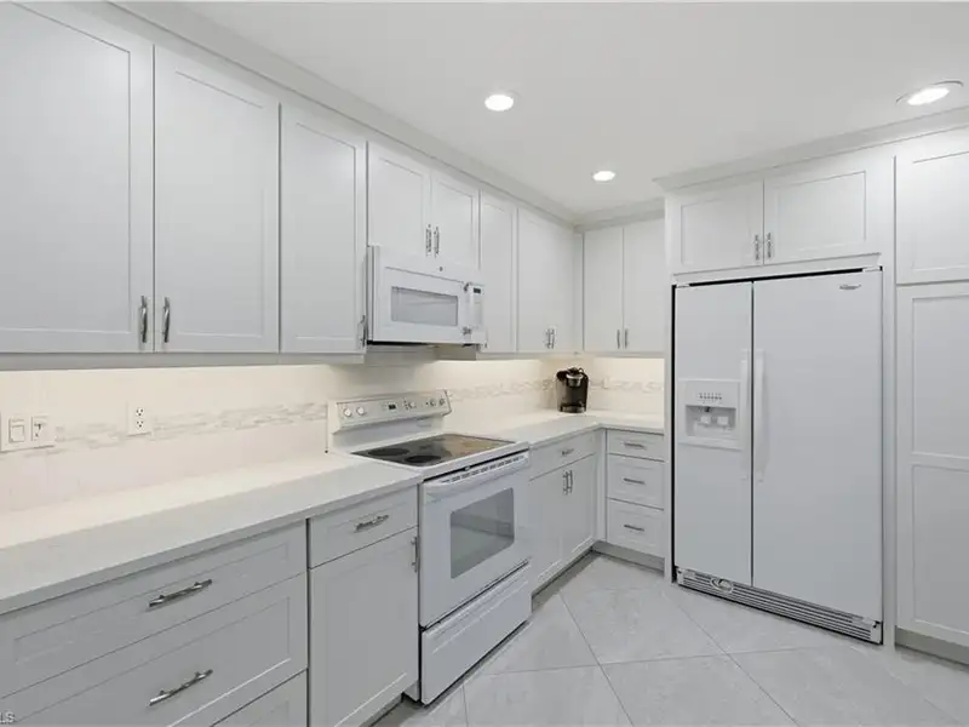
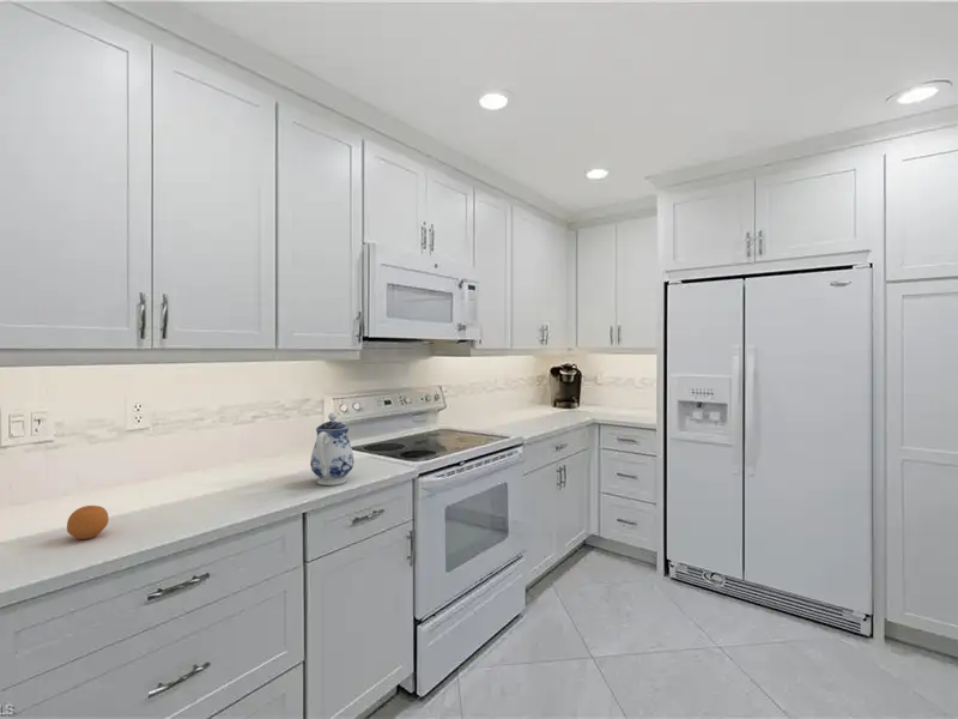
+ fruit (87, 521)
+ teapot (332, 447)
